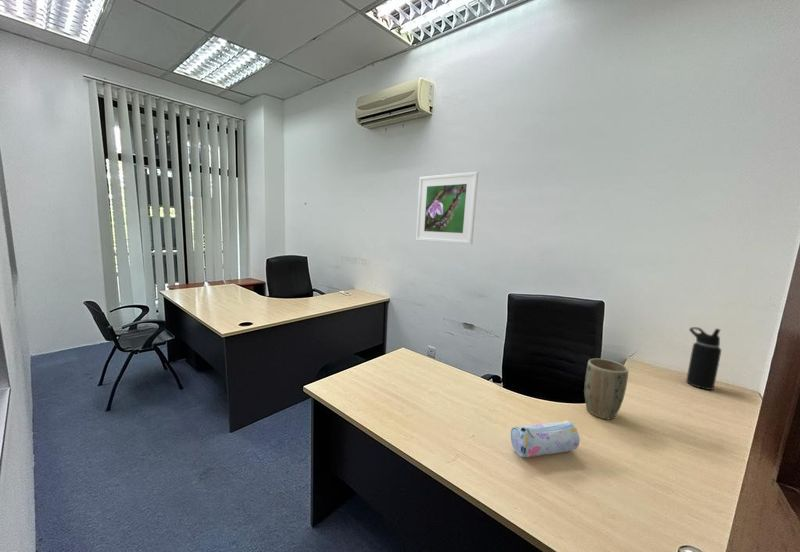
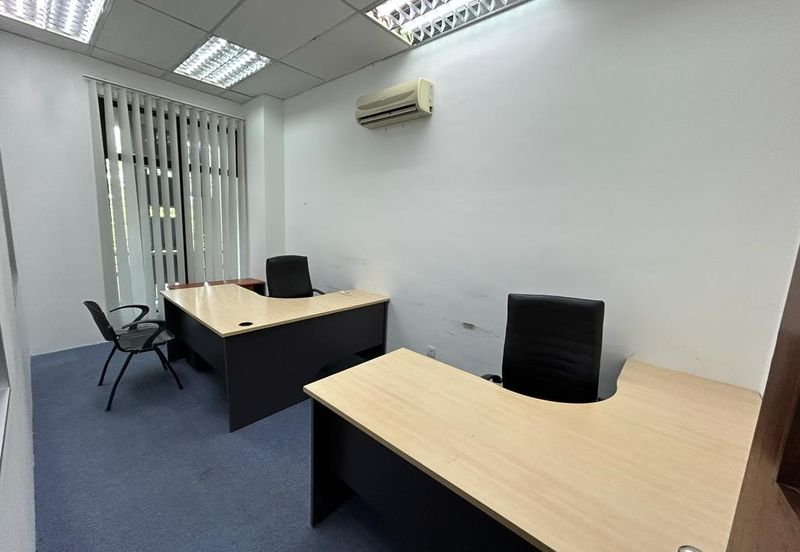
- pencil case (544, 437)
- plant pot (604, 389)
- water bottle (702, 355)
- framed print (444, 208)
